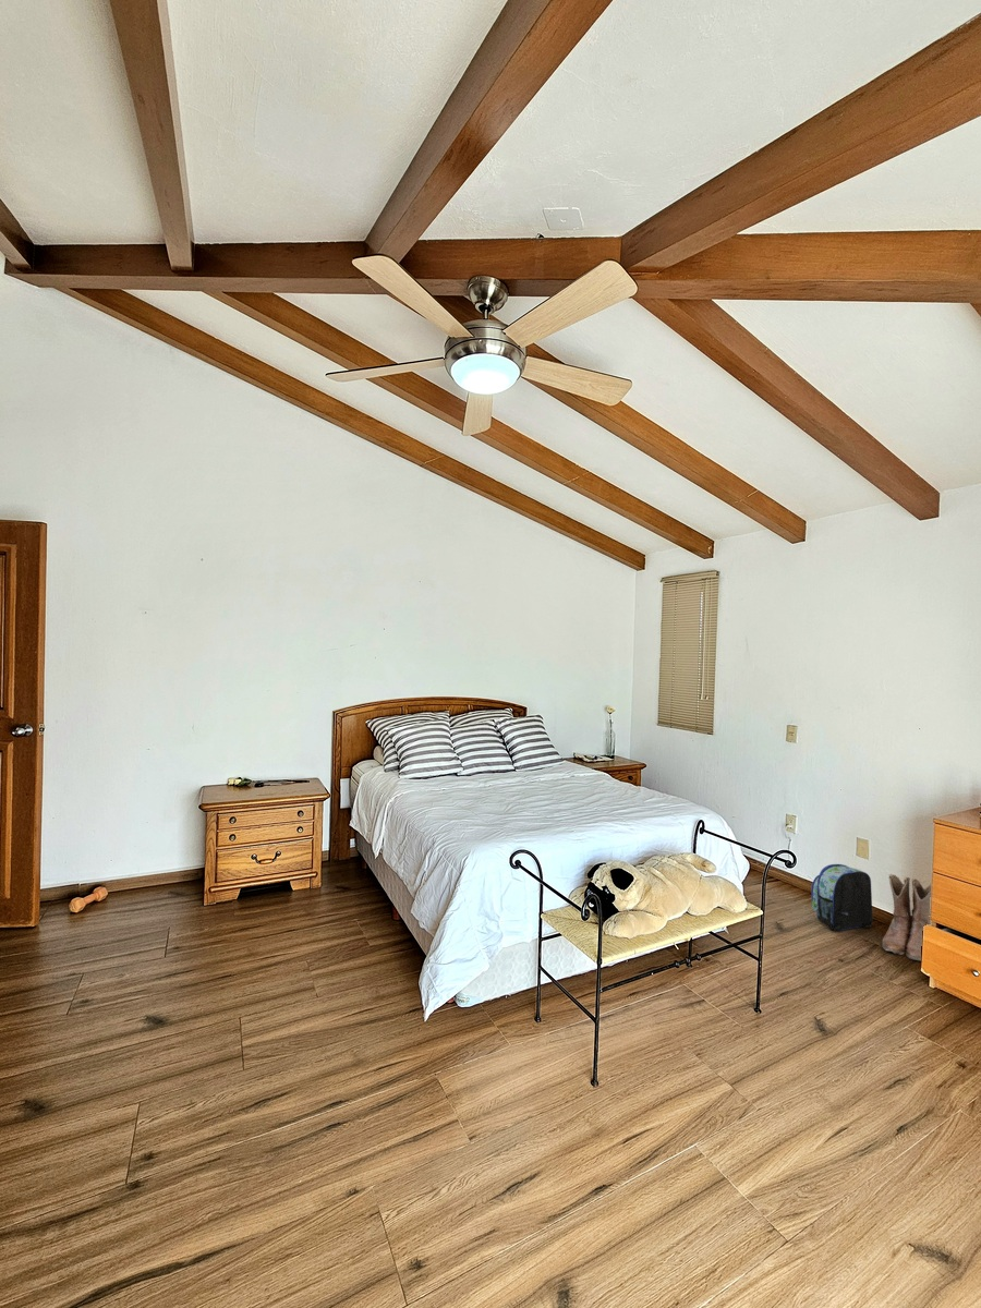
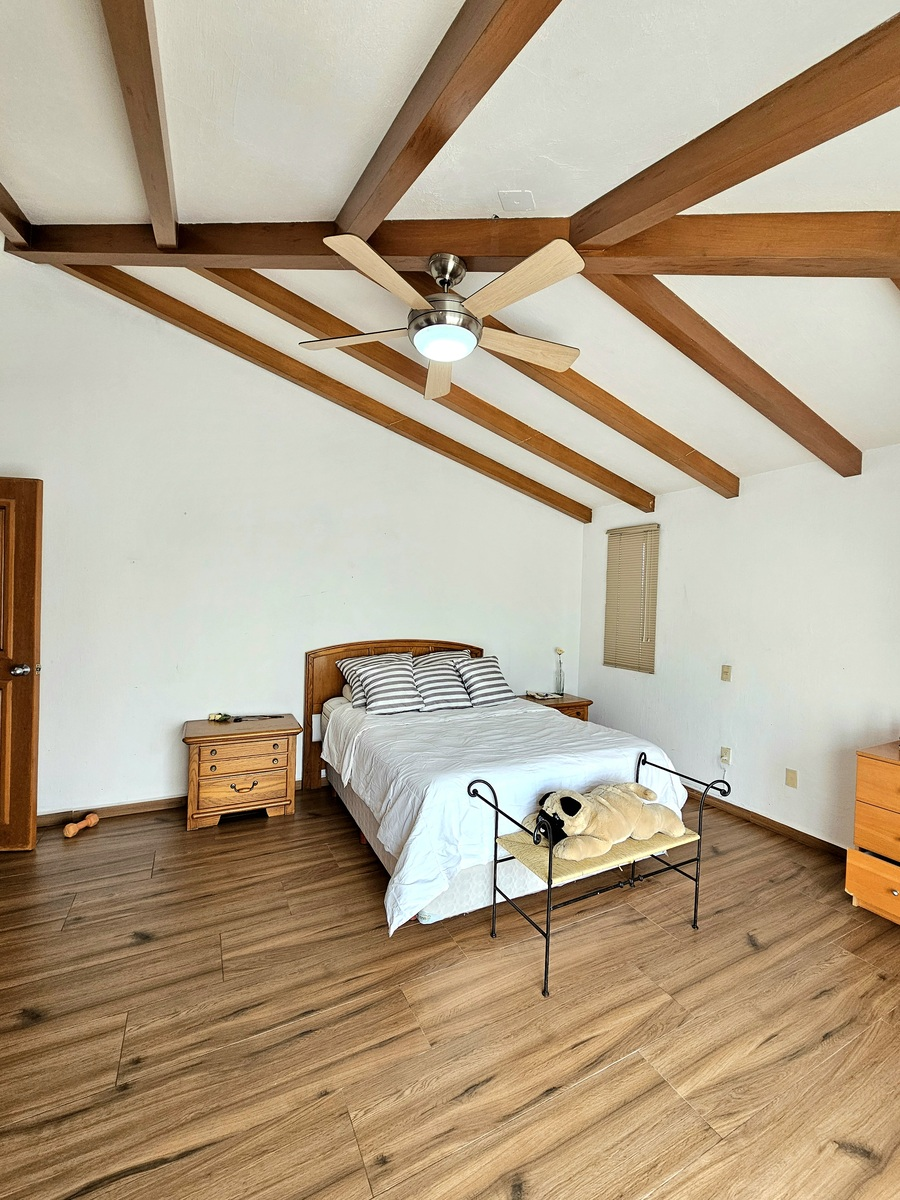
- backpack (839, 894)
- boots (909, 913)
